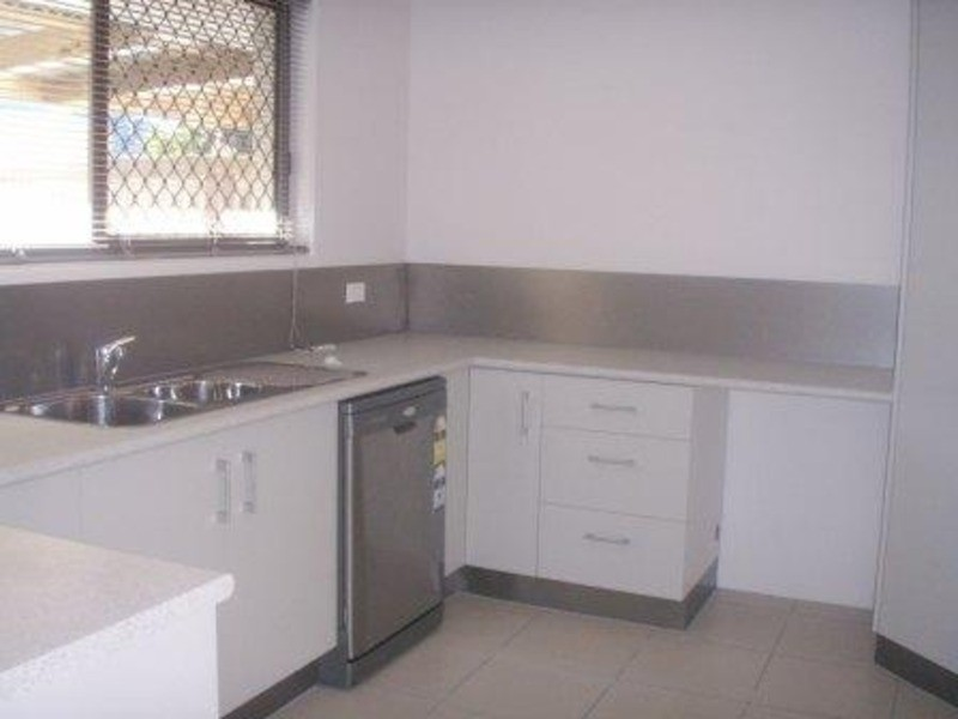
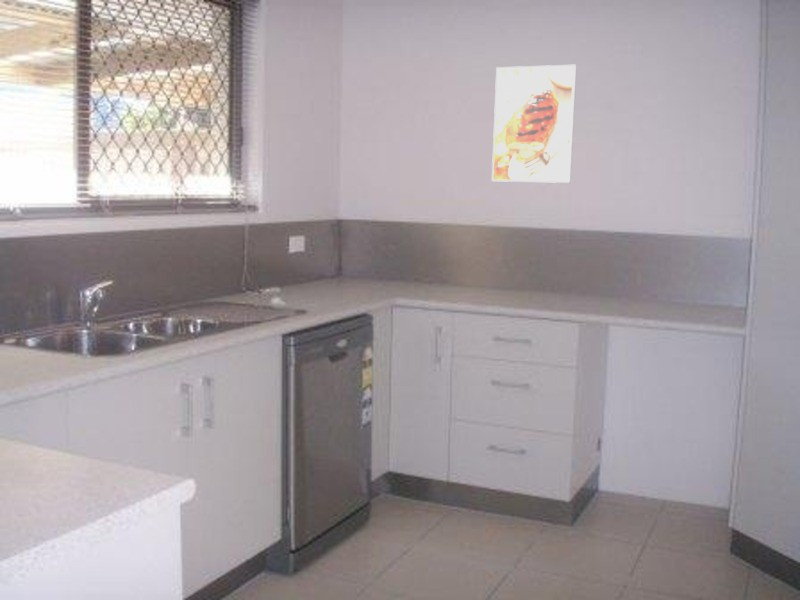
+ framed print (533, 124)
